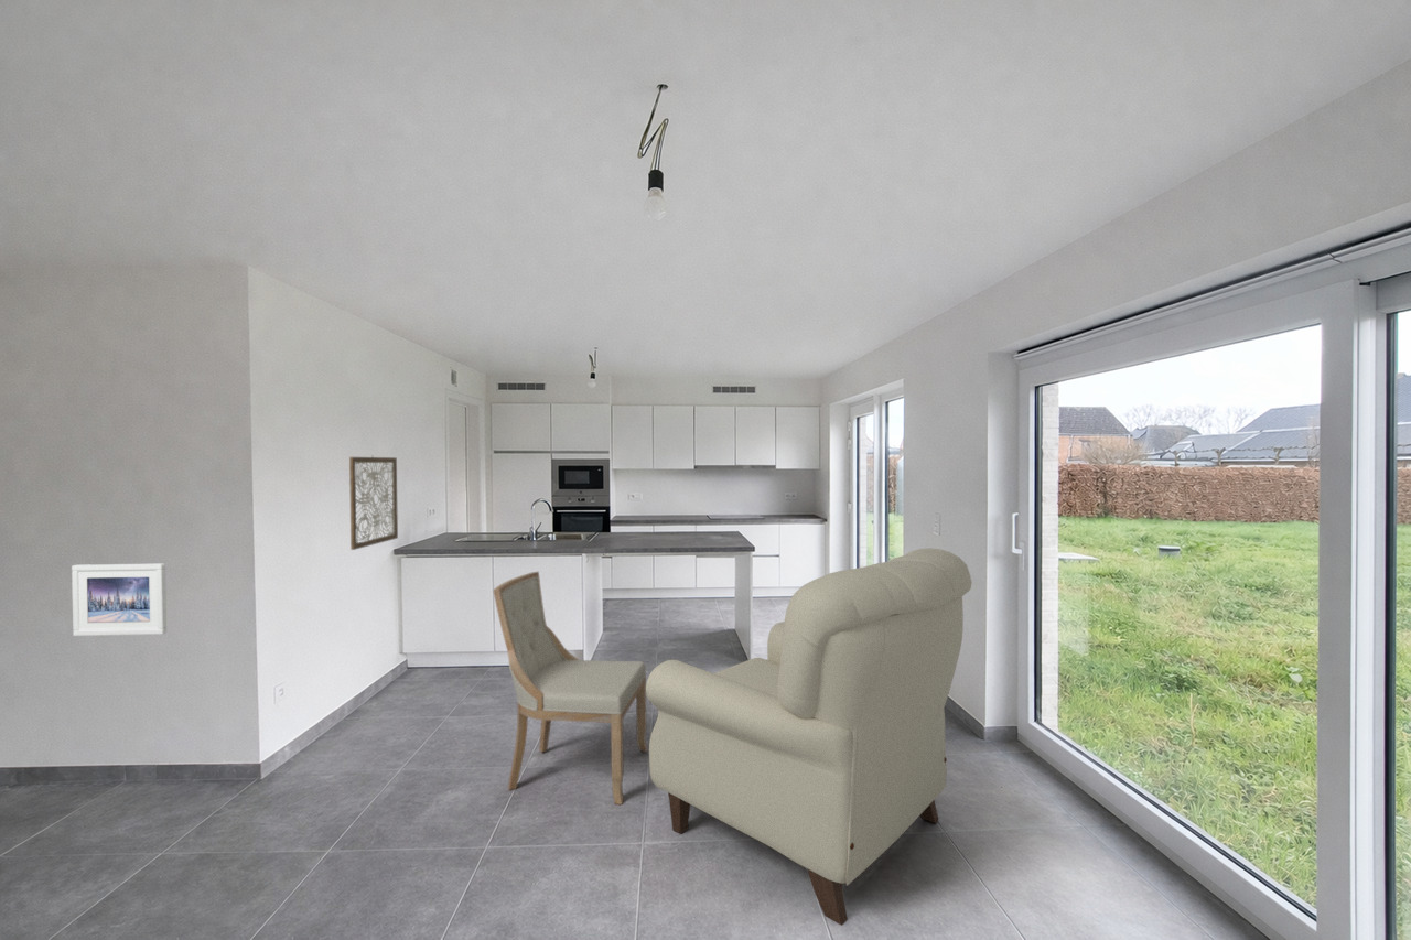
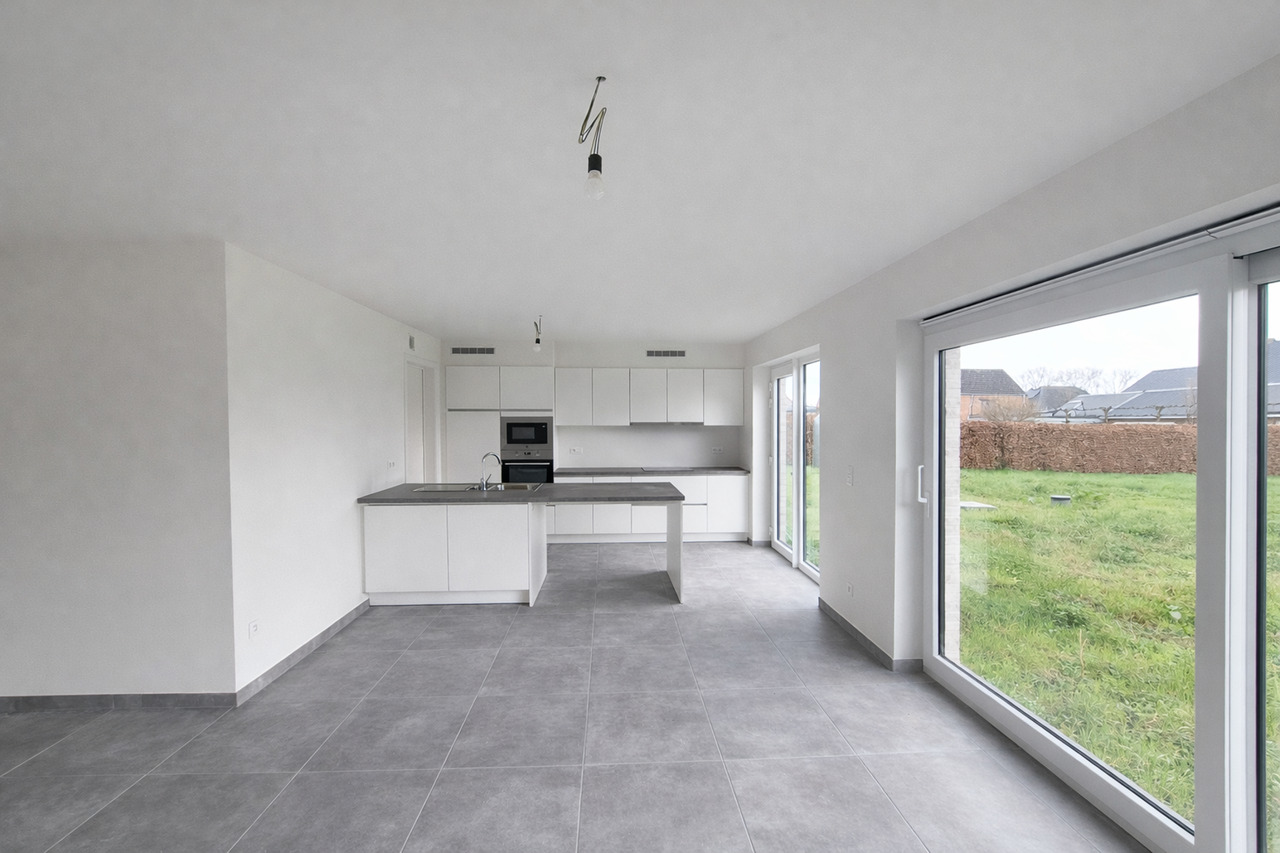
- chair (817, 688)
- wall art (373, 499)
- chair (571, 676)
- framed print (119, 599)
